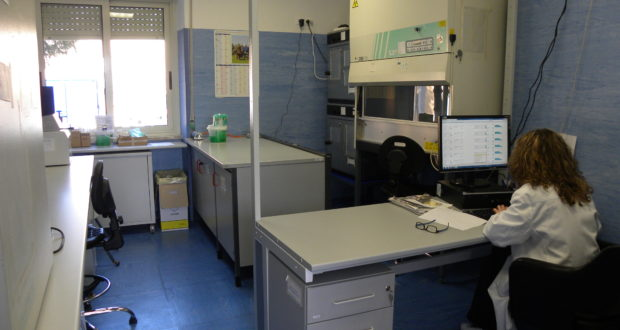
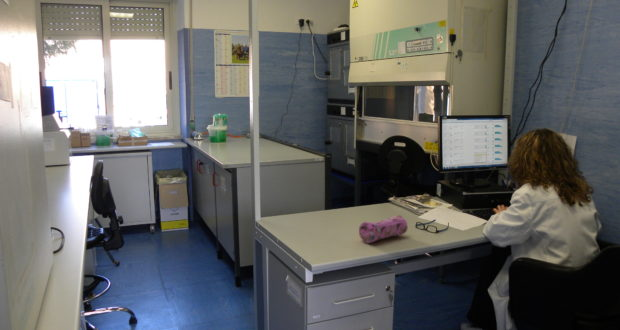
+ pencil case (383, 228)
